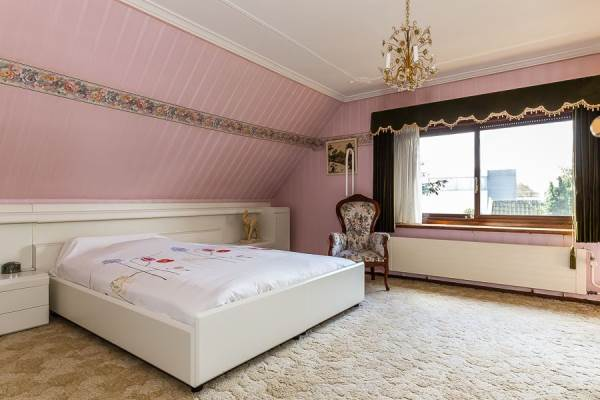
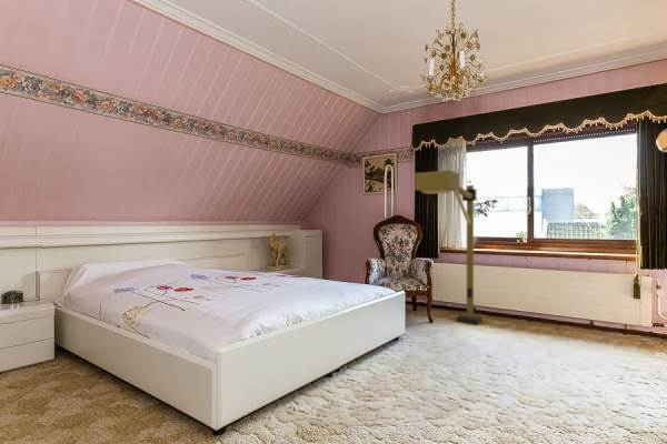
+ floor lamp (467, 253)
